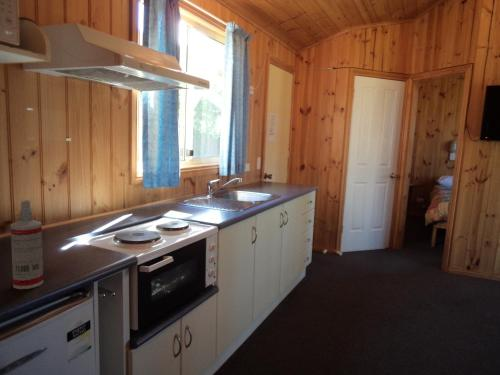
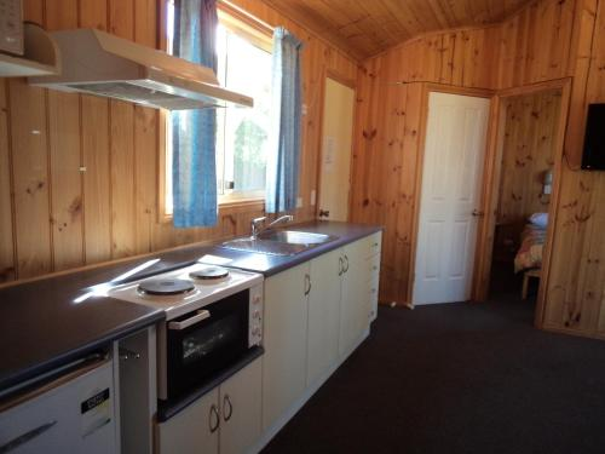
- spray bottle (27, 242)
